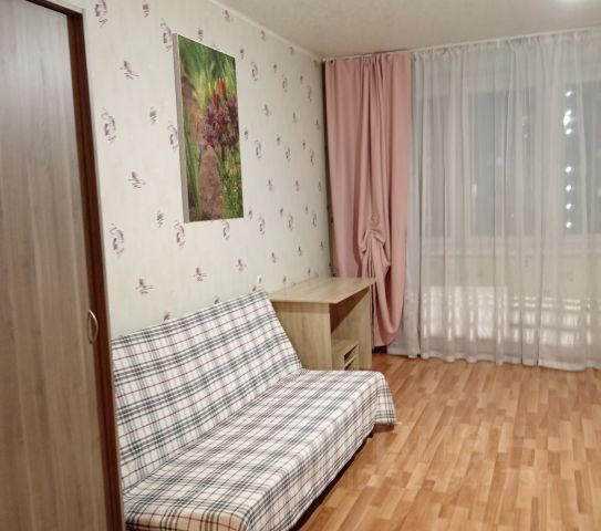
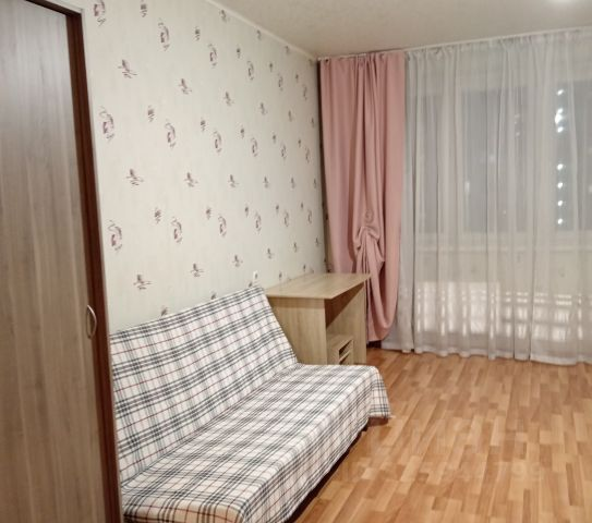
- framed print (211, 134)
